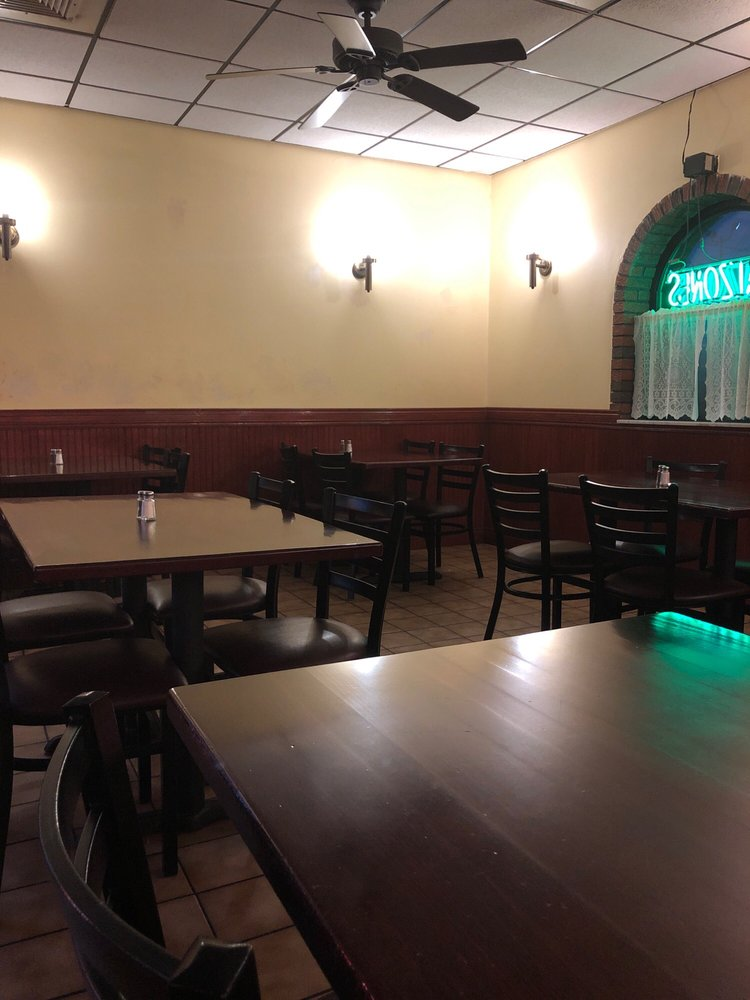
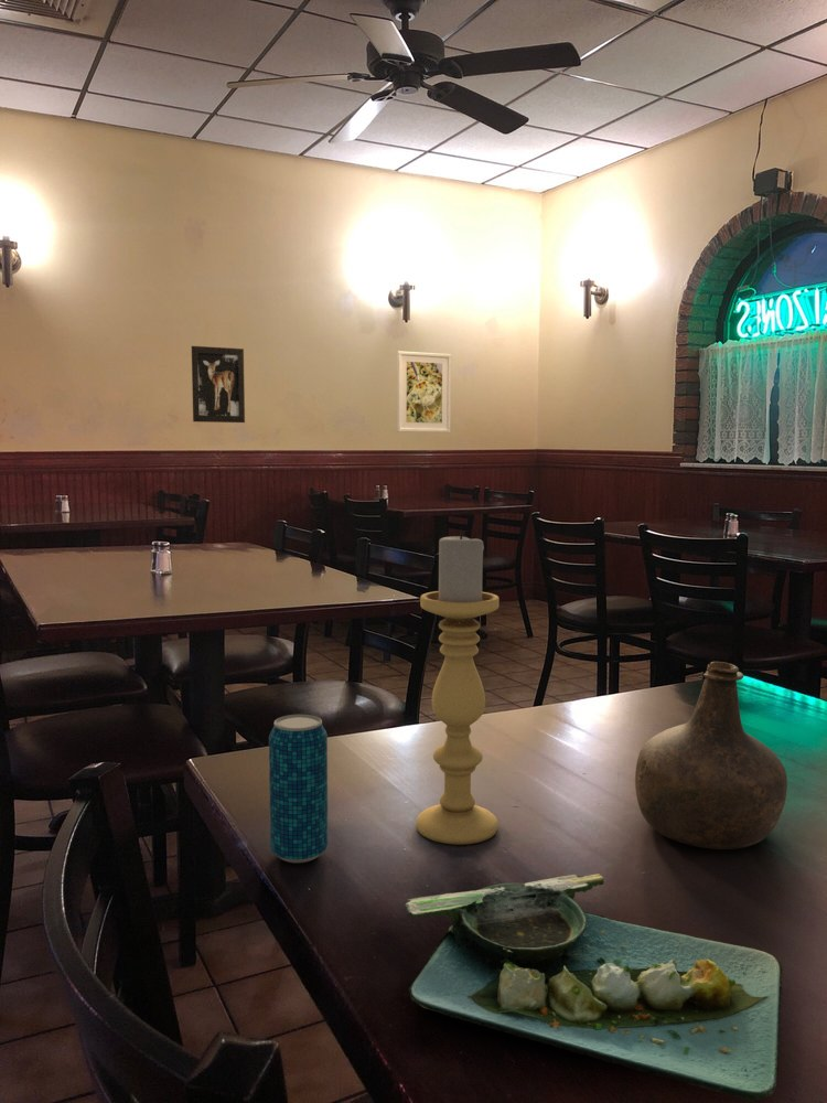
+ bottle (710, 747)
+ candle holder (459, 682)
+ platter (582, 956)
+ wall art (218, 385)
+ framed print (423, 393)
+ beverage can (298, 788)
